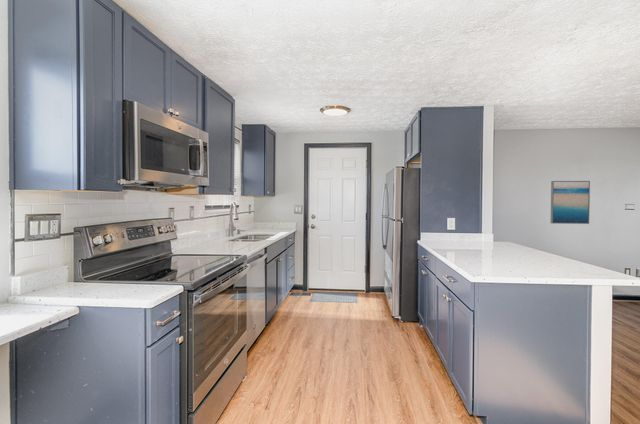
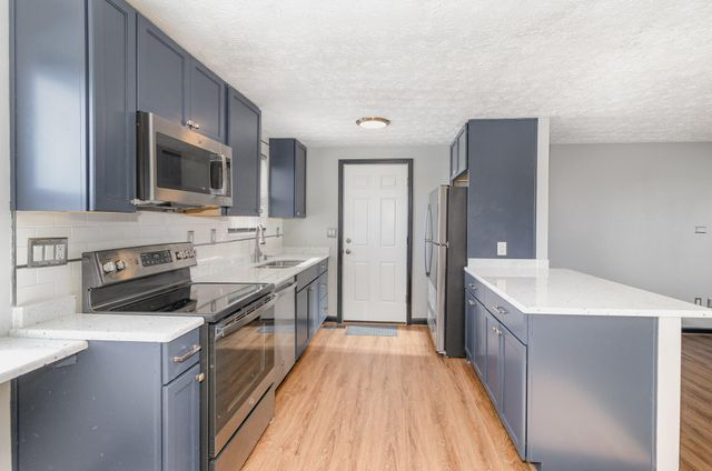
- wall art (570, 202)
